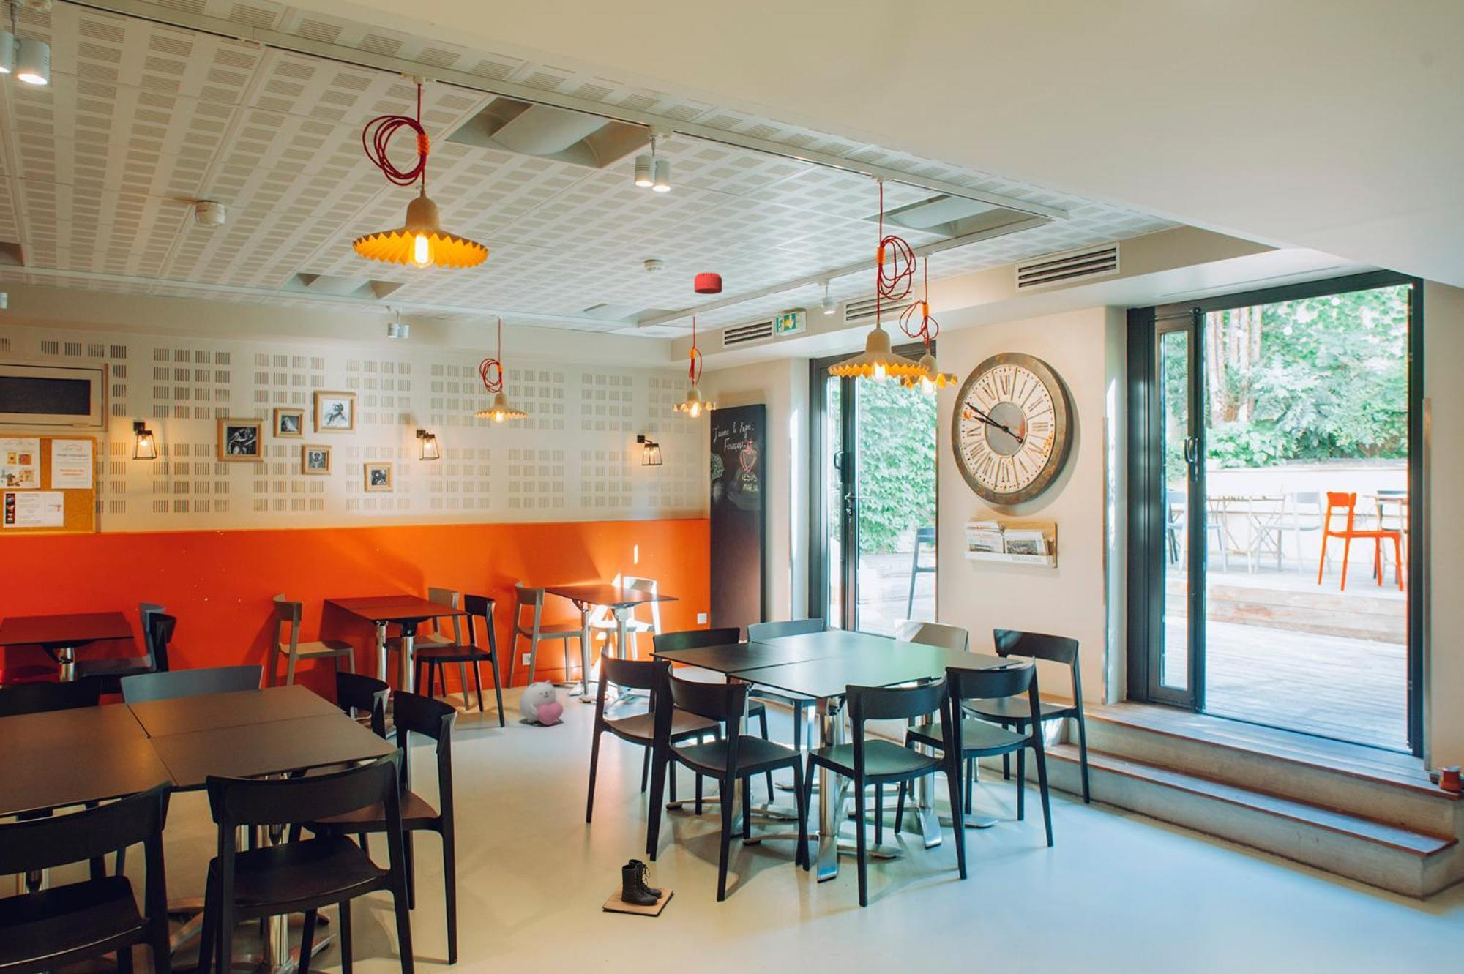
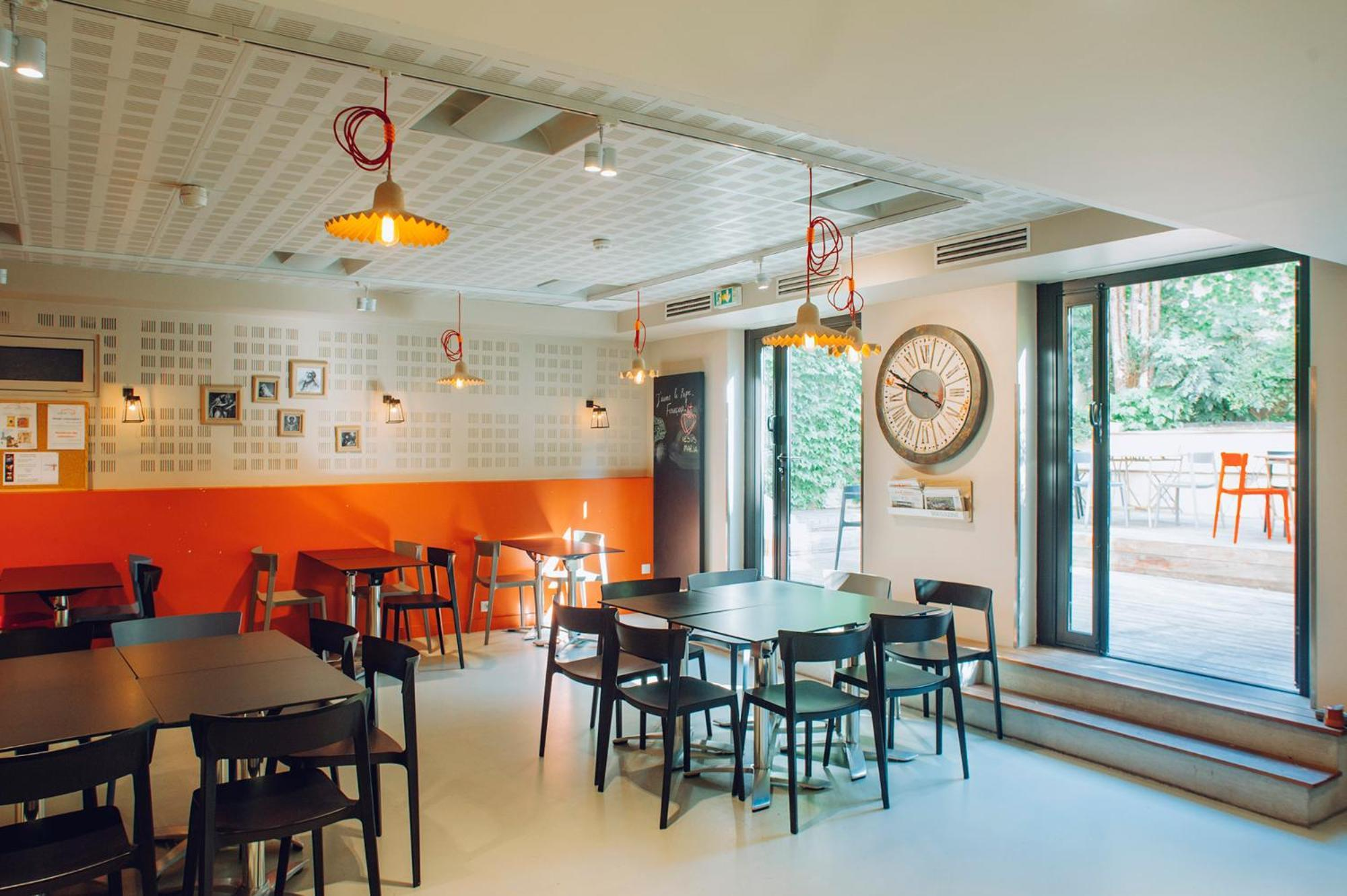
- smoke detector (708, 283)
- boots (638, 883)
- plush toy (541, 702)
